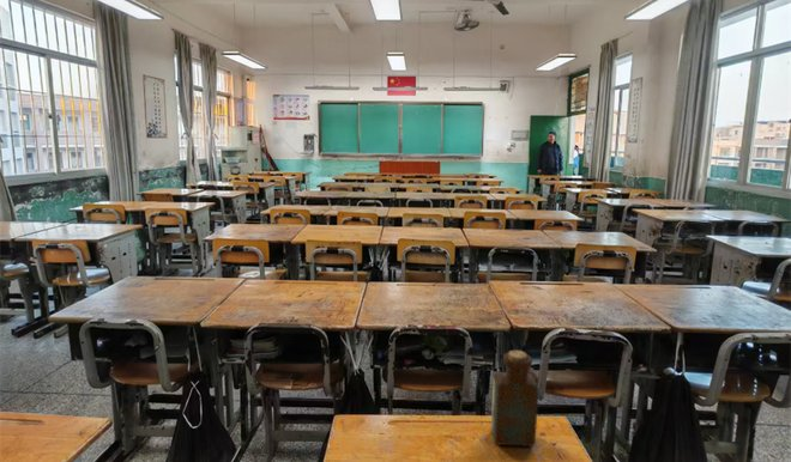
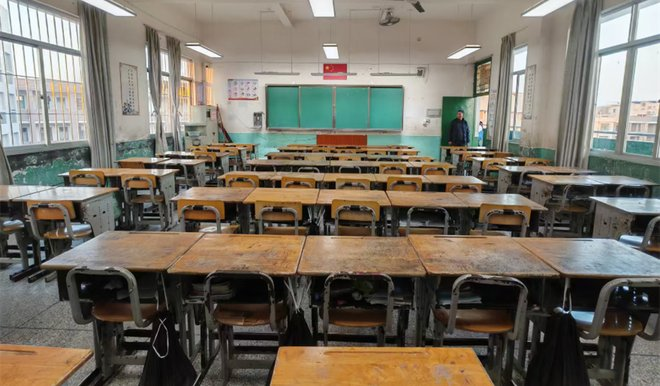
- bottle (514, 396)
